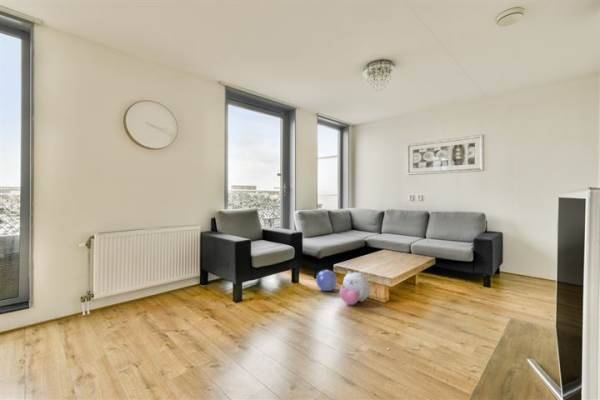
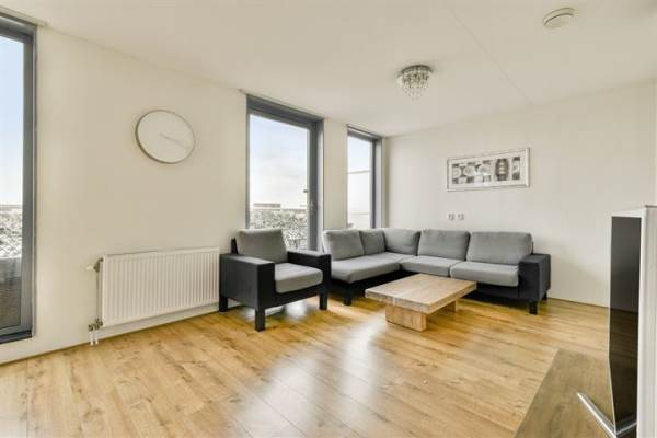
- ball (326, 280)
- plush toy (354, 287)
